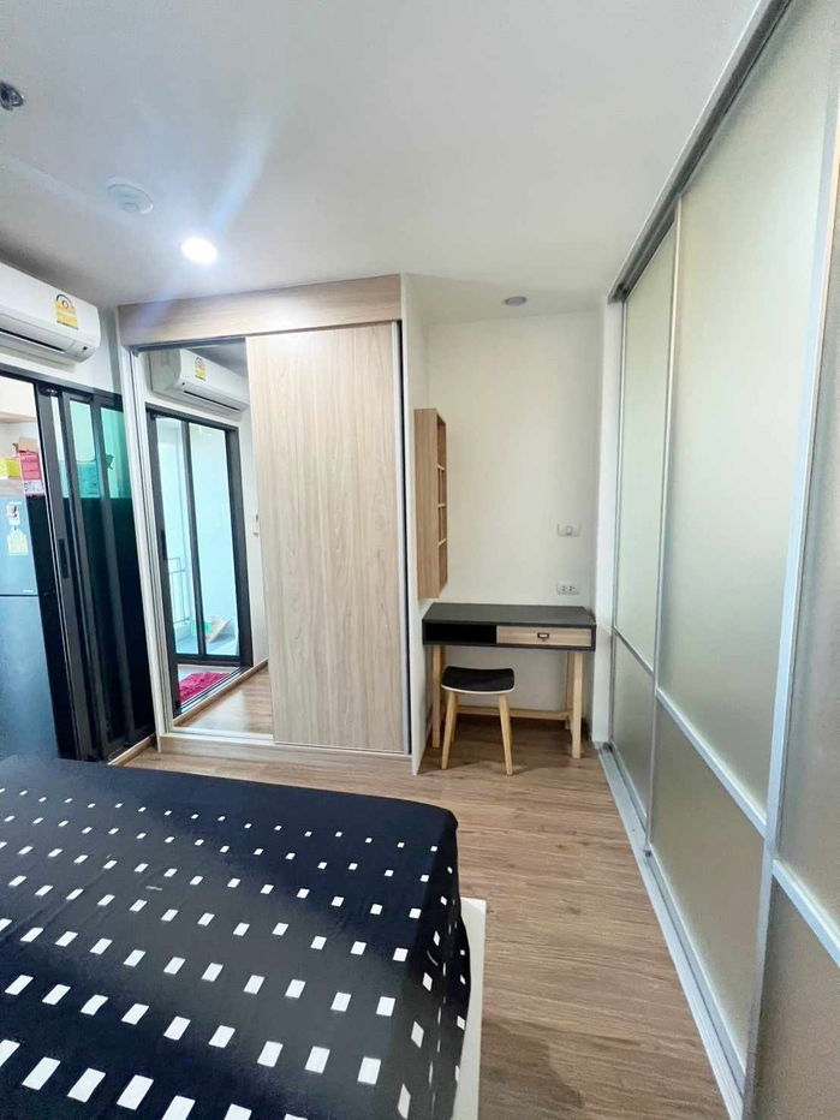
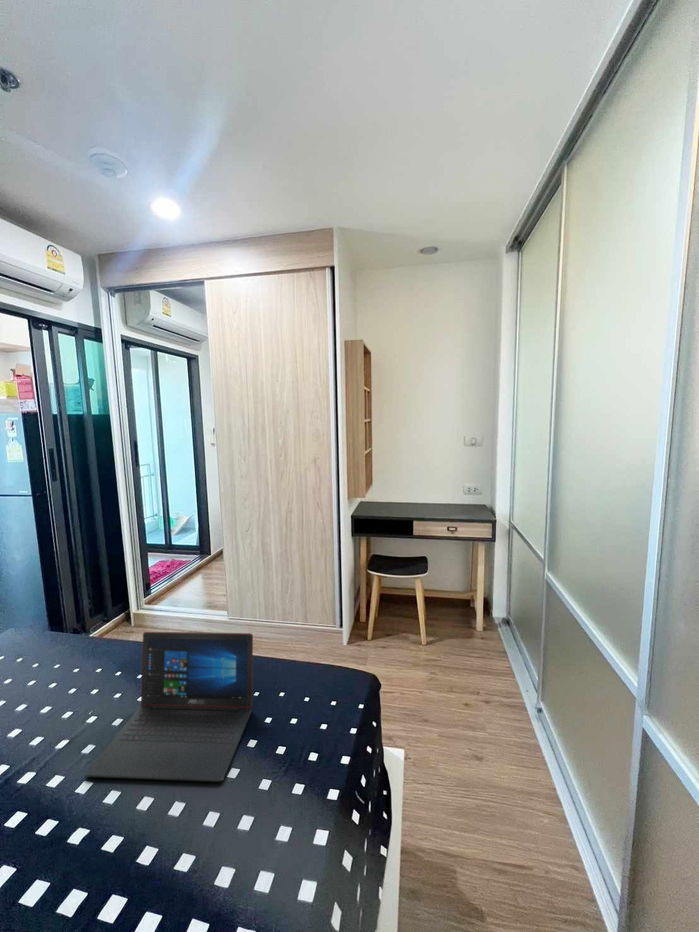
+ laptop (177, 698)
